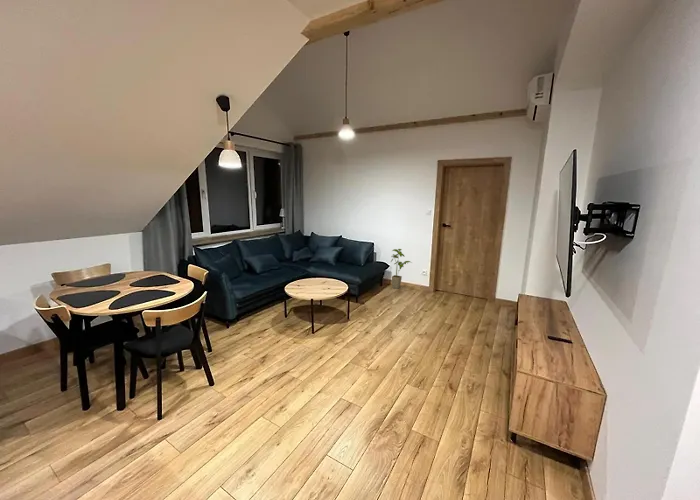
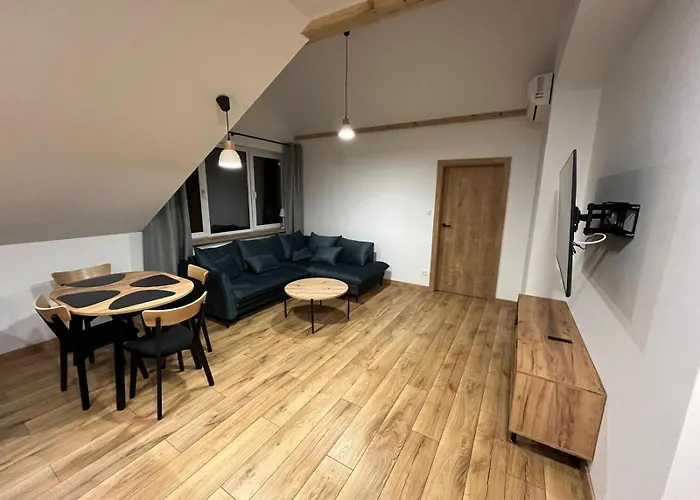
- house plant (400, 268)
